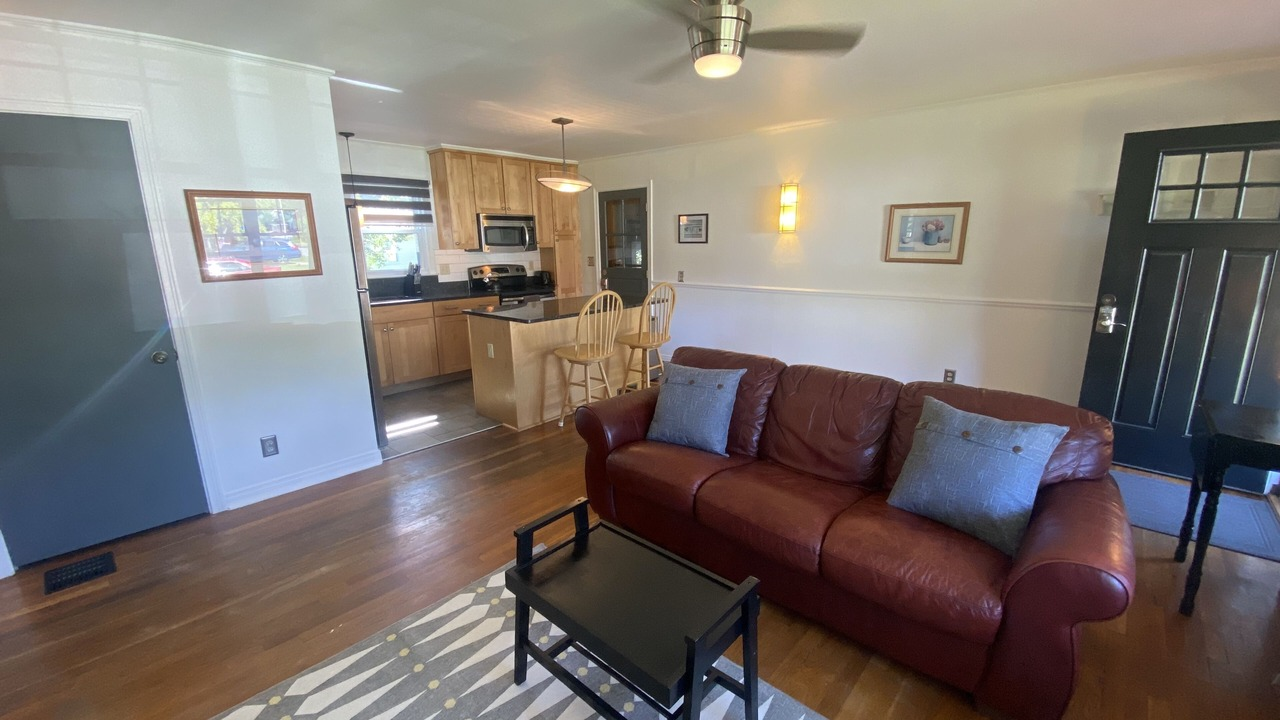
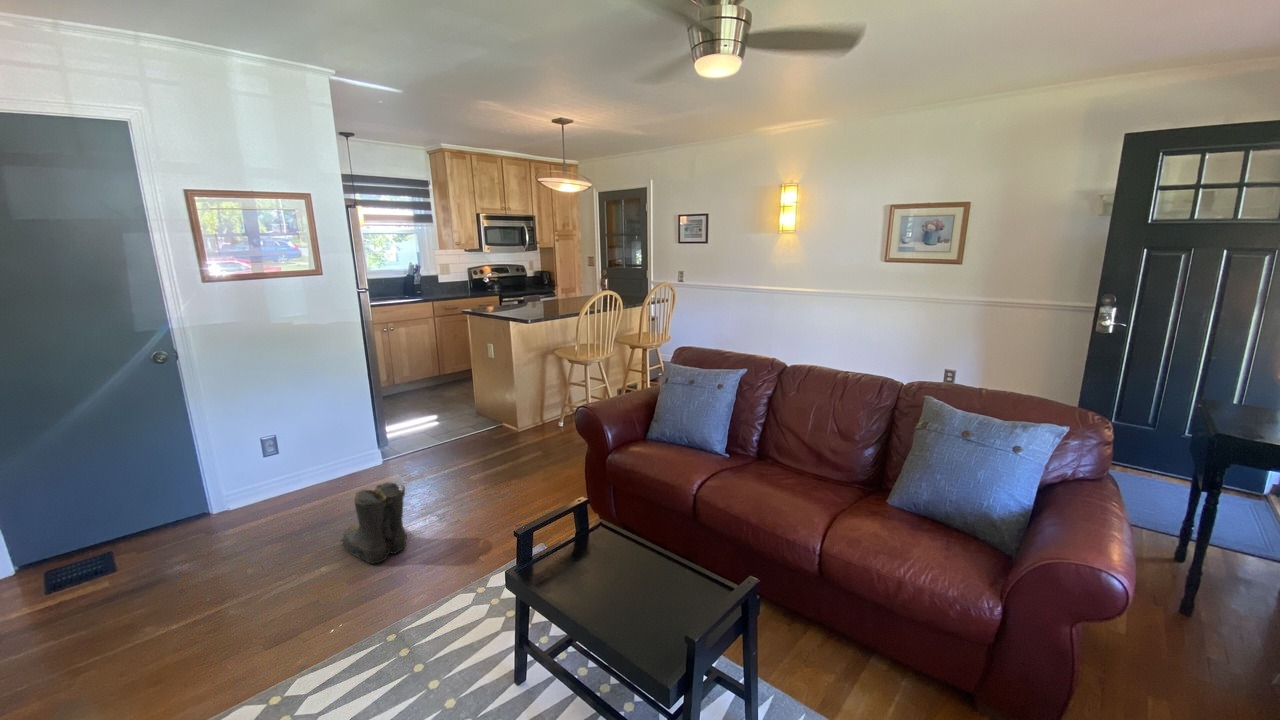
+ boots (374, 515)
